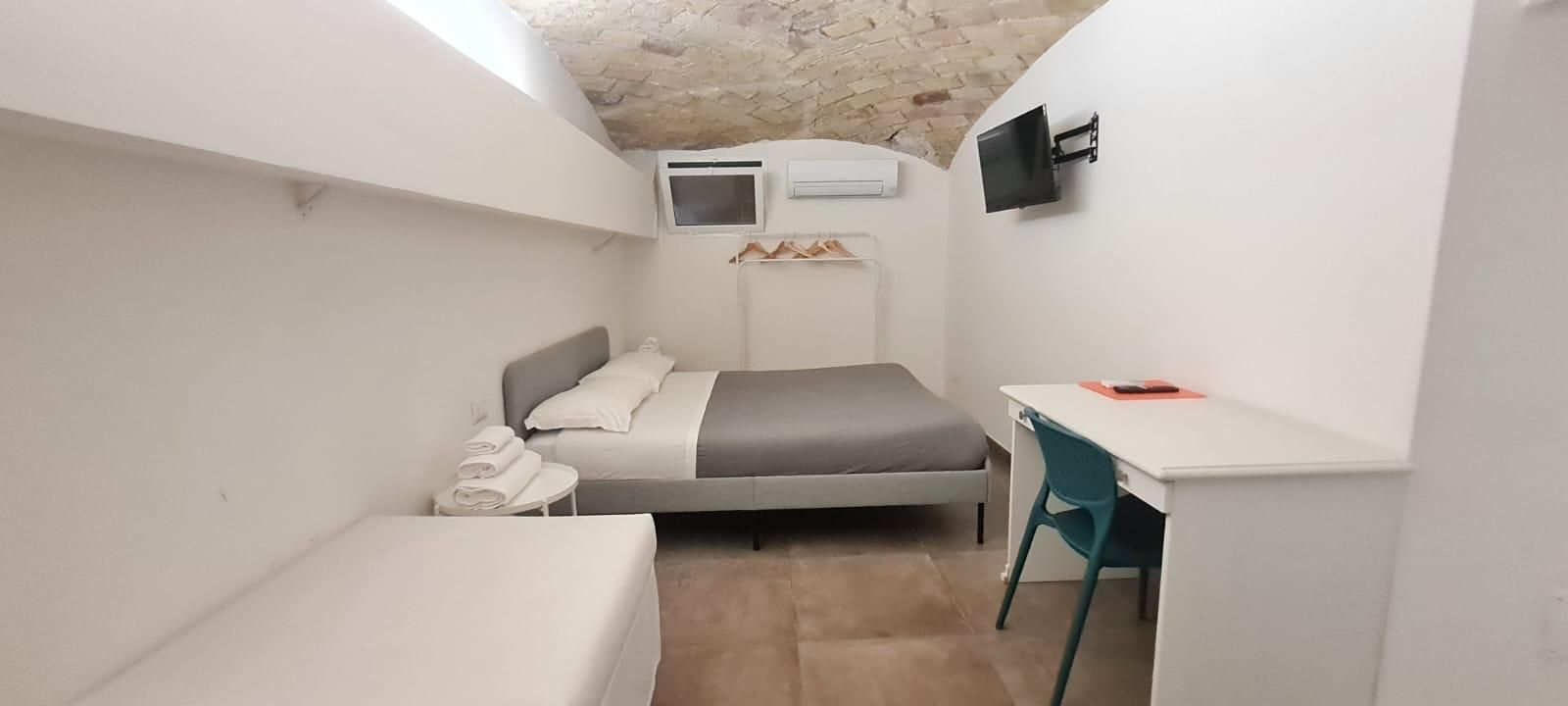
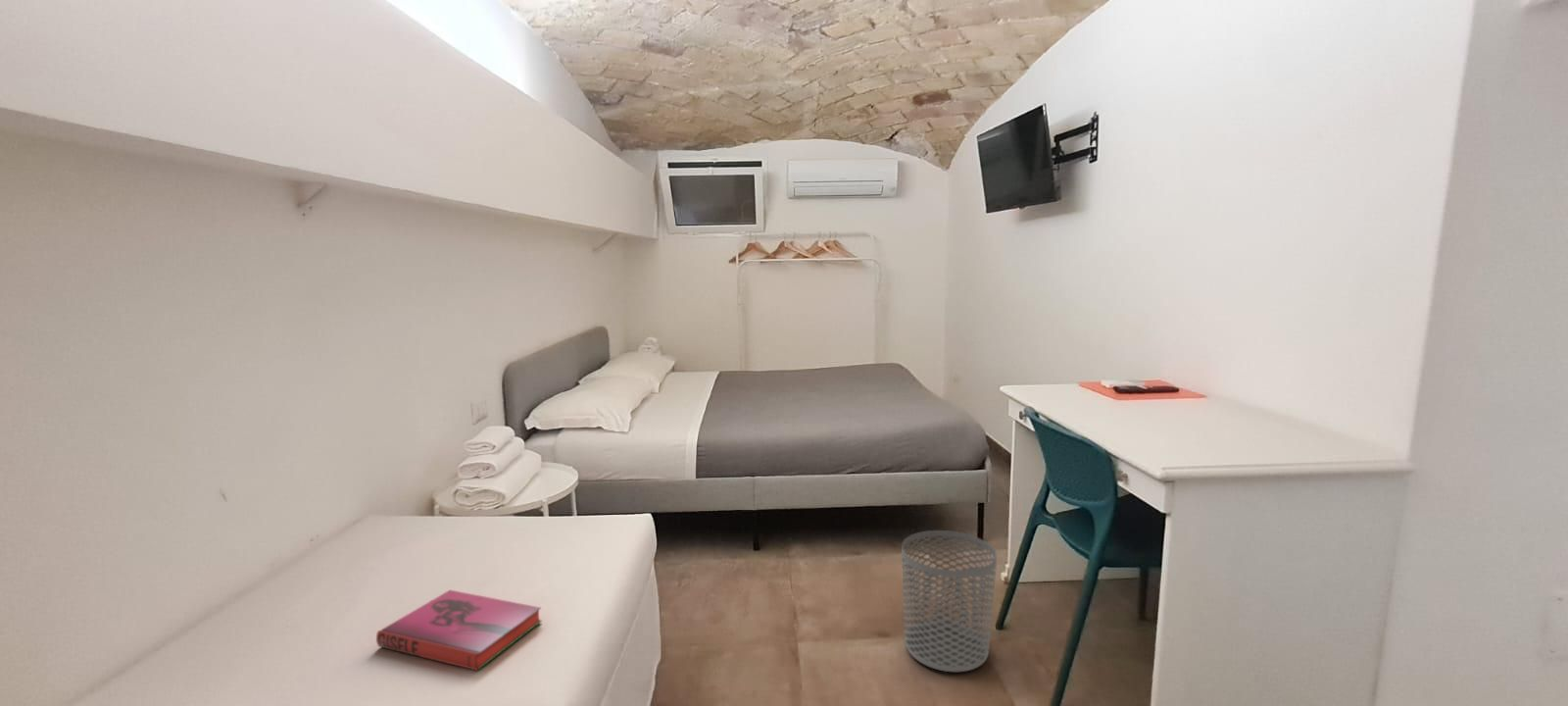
+ waste bin (947, 598)
+ hardback book (462, 627)
